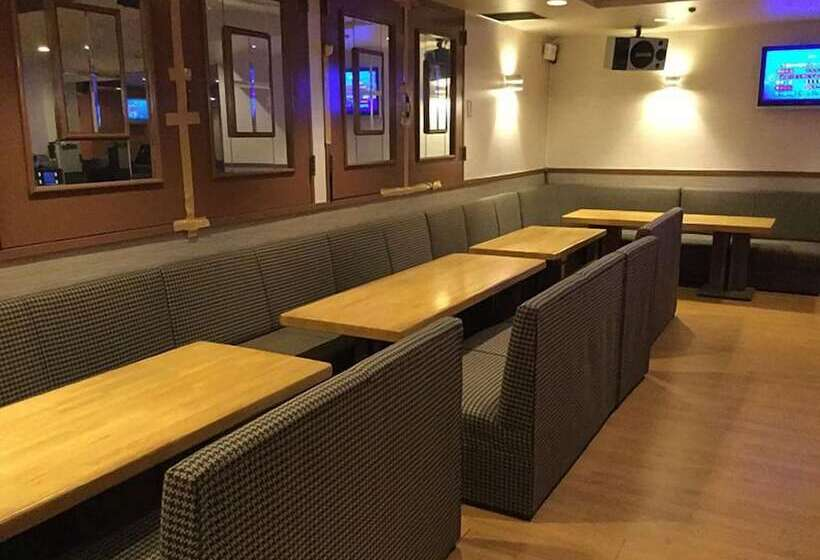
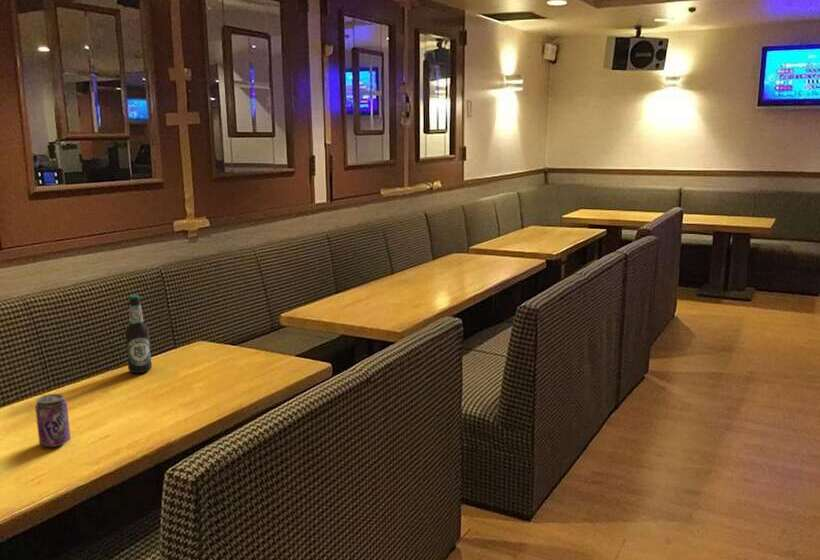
+ bottle (137, 333)
+ beverage can (52, 420)
